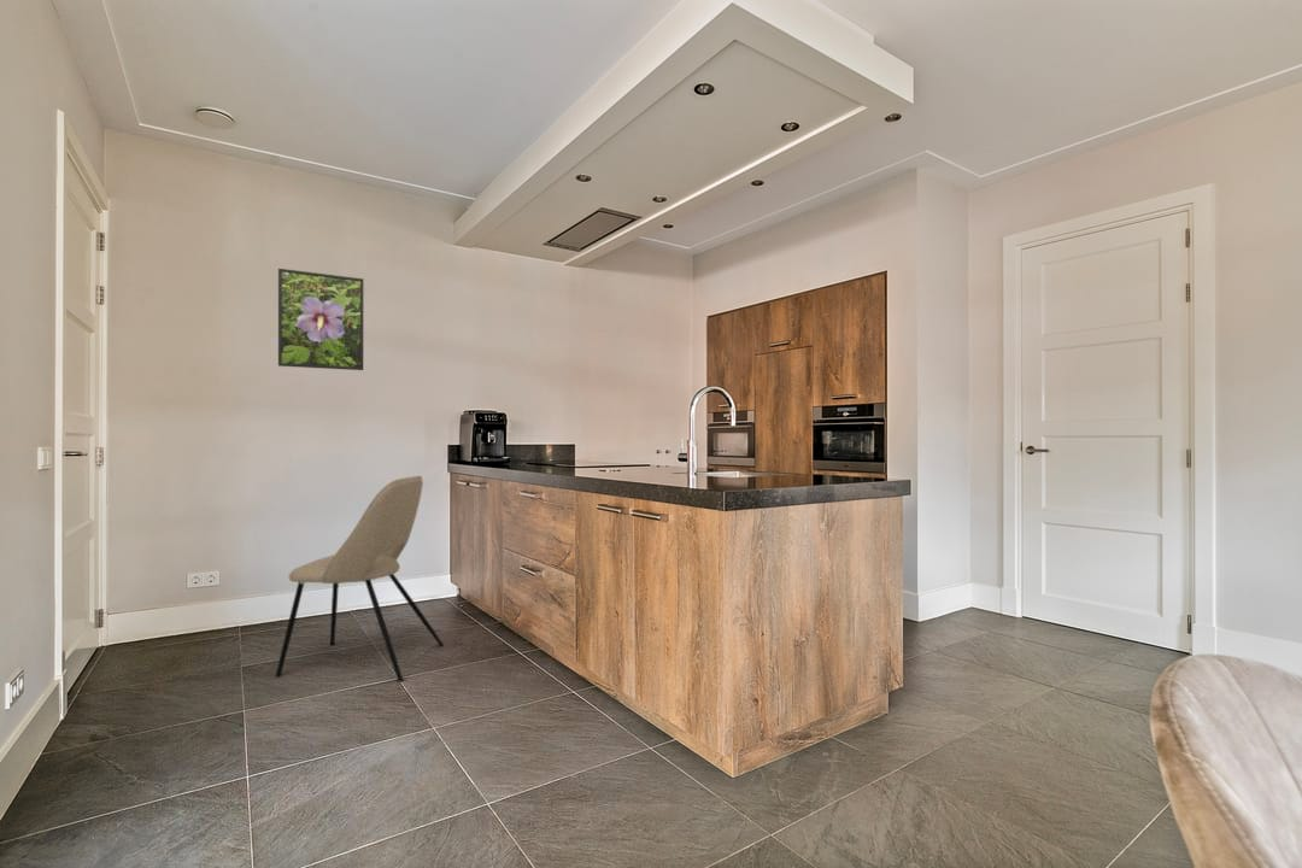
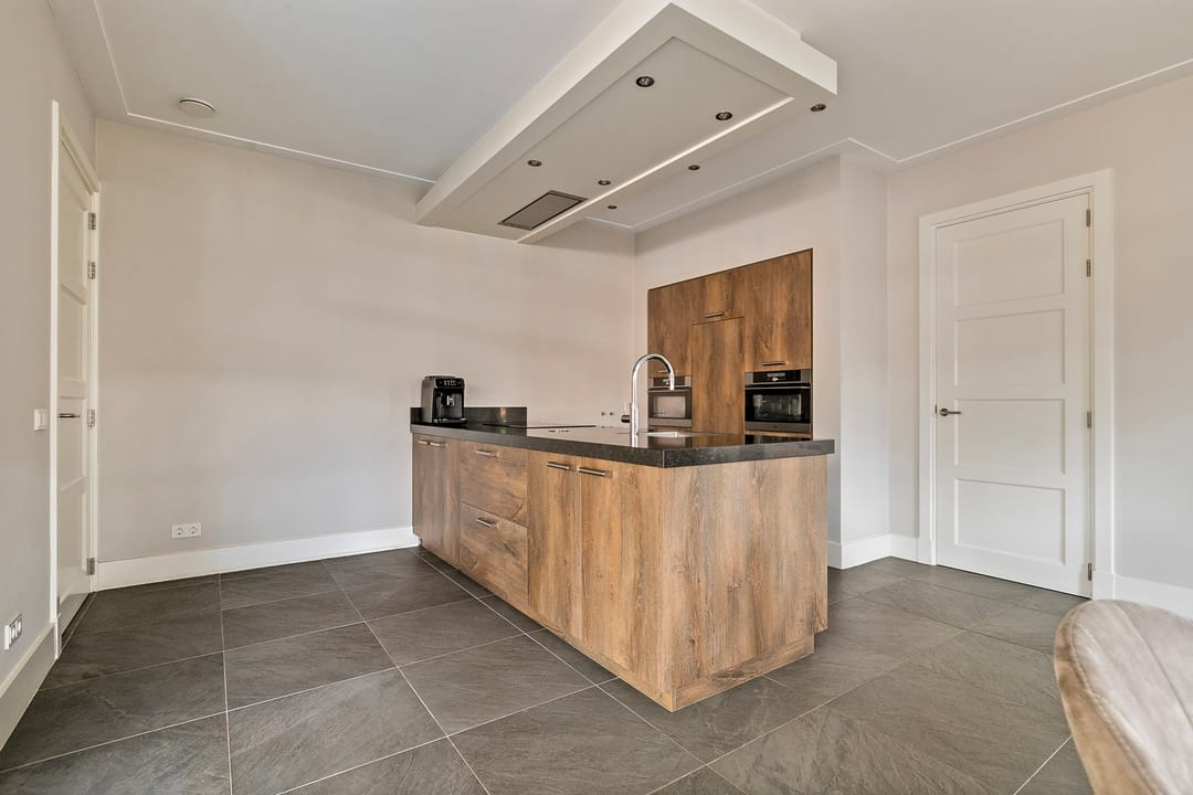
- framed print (322, 321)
- dining chair (364, 568)
